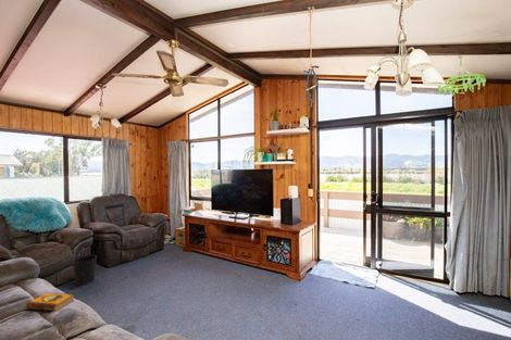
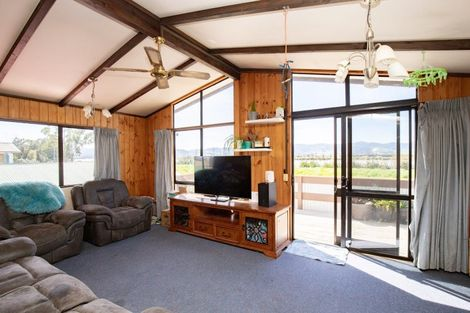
- wastebasket (85, 269)
- hardback book (50, 301)
